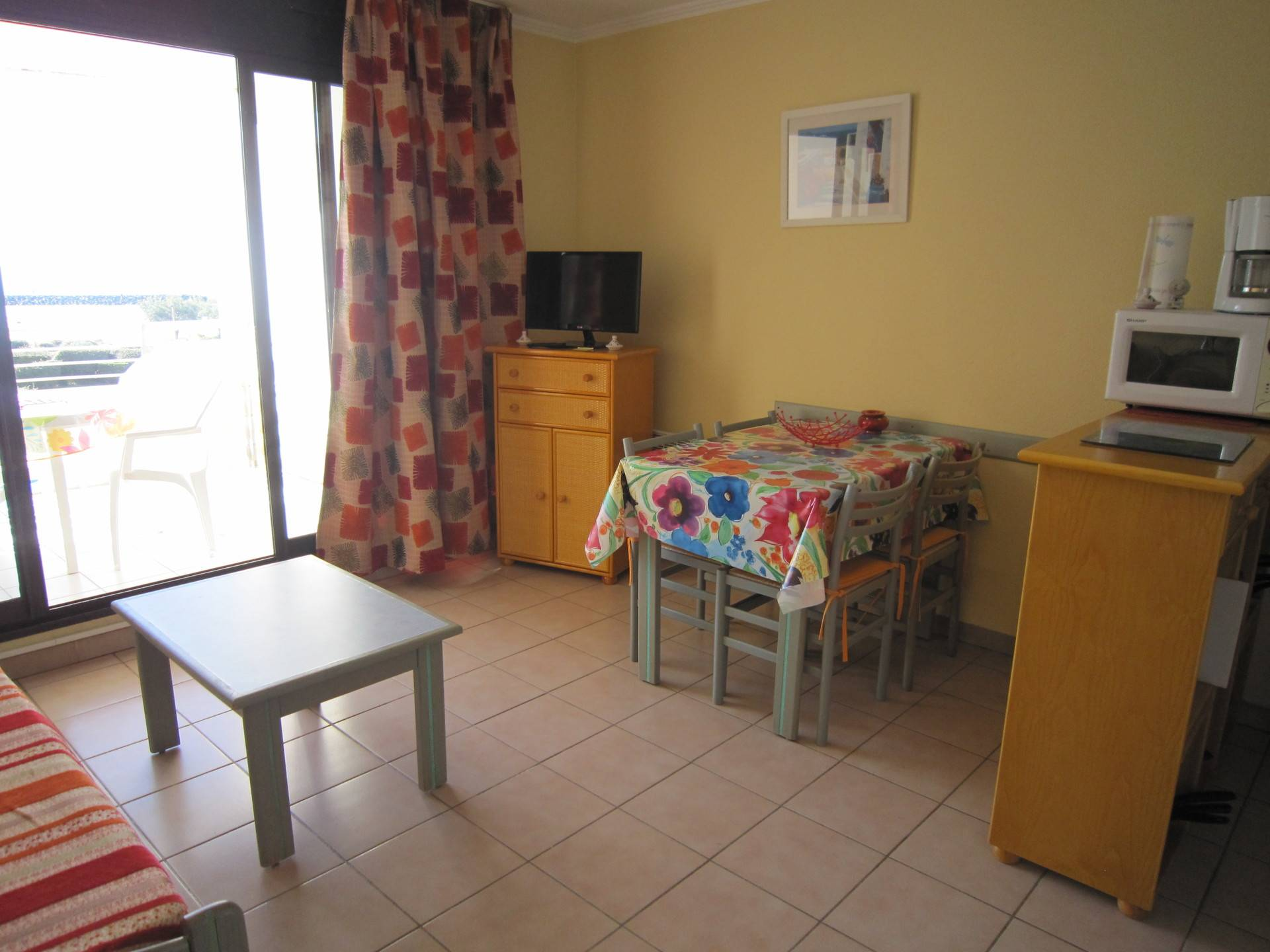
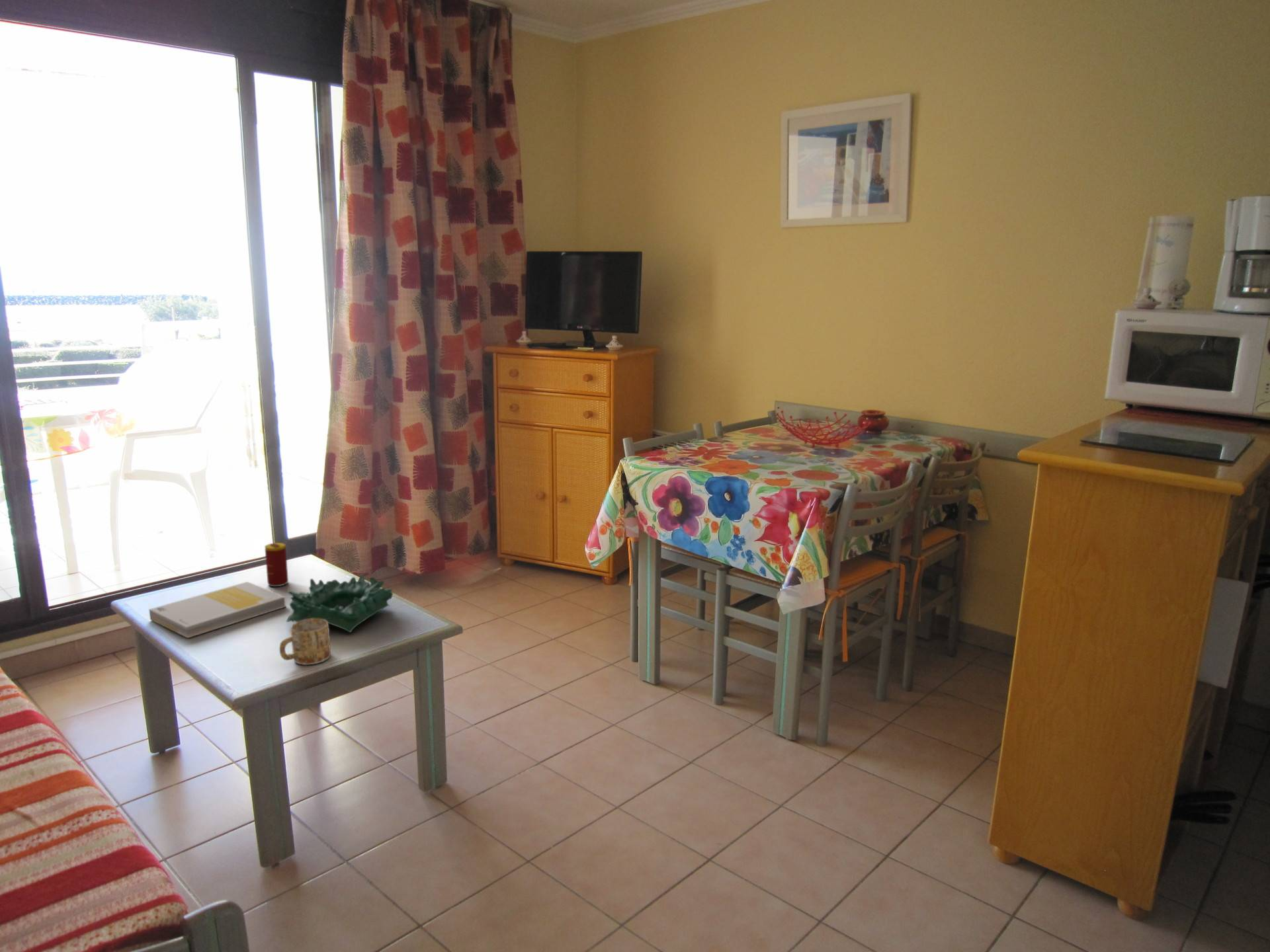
+ book (219, 608)
+ beverage can (276, 564)
+ decorative bowl (339, 602)
+ mug (304, 643)
